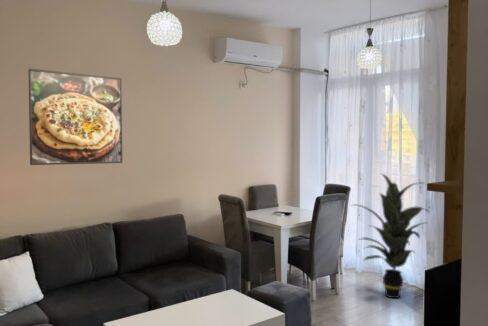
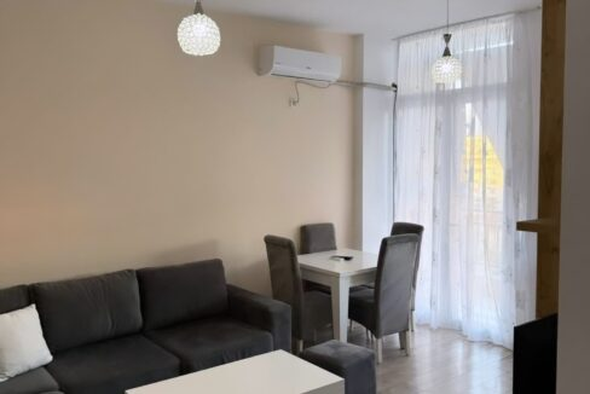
- indoor plant (391, 234)
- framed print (78, 119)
